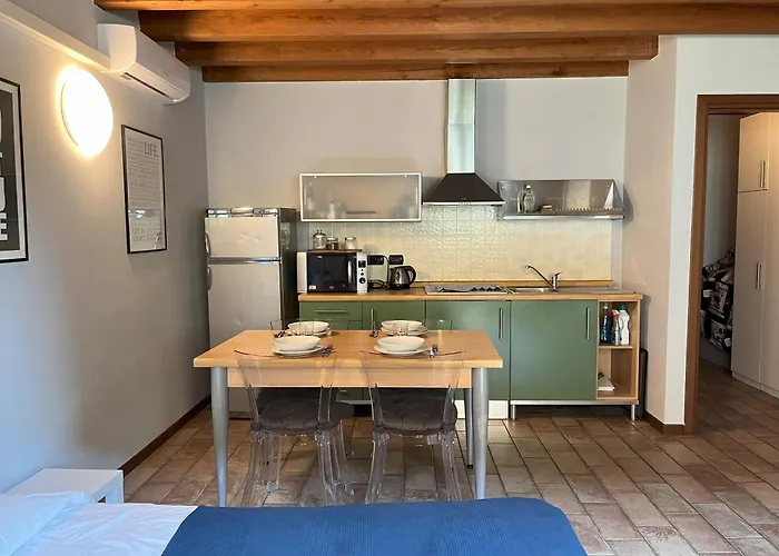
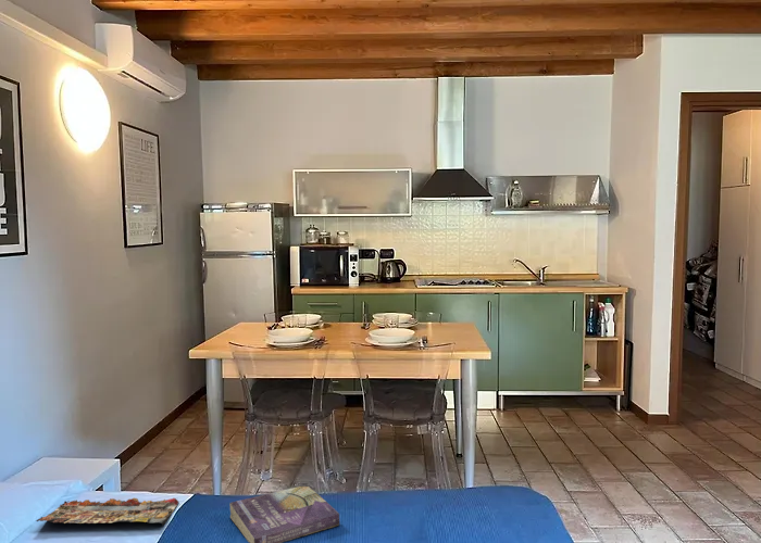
+ book (285, 513)
+ magazine (111, 509)
